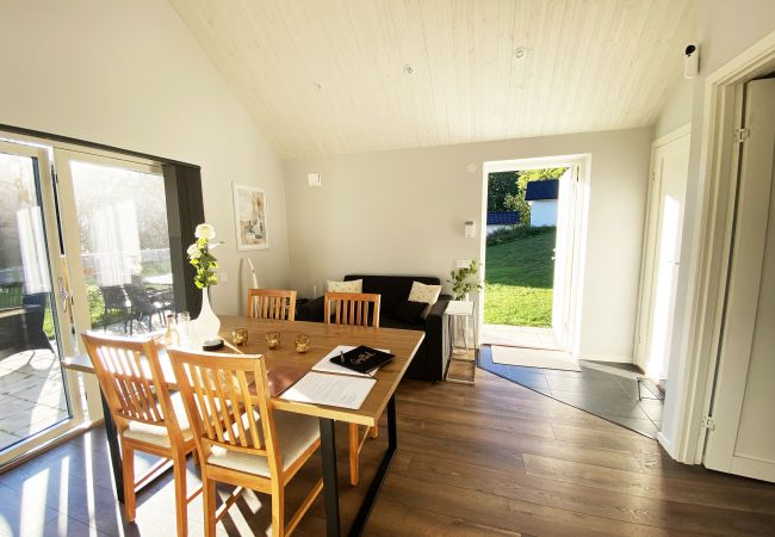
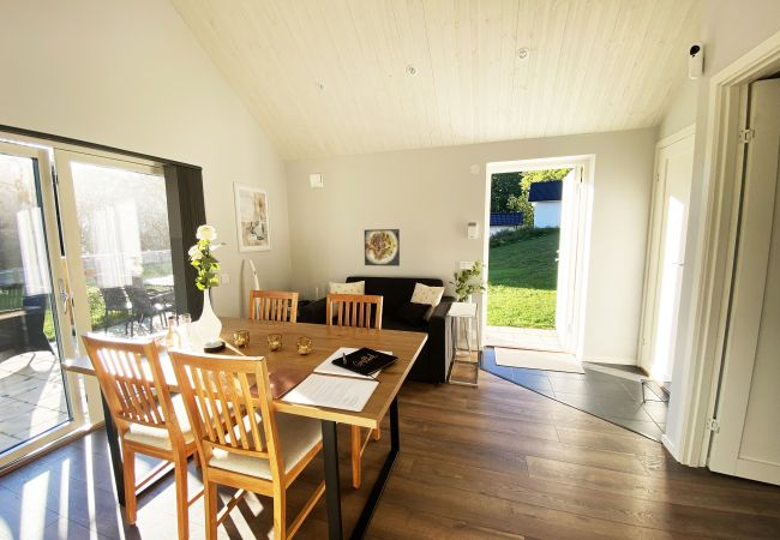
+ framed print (382, 247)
